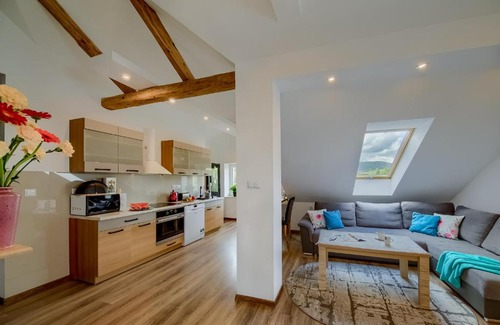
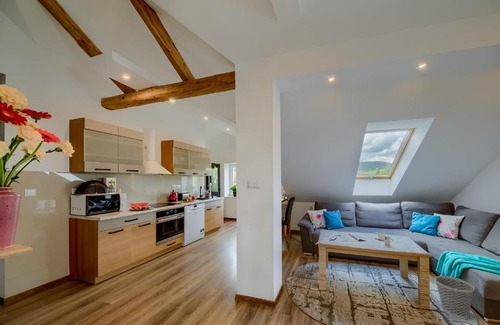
+ wastebasket (454, 297)
